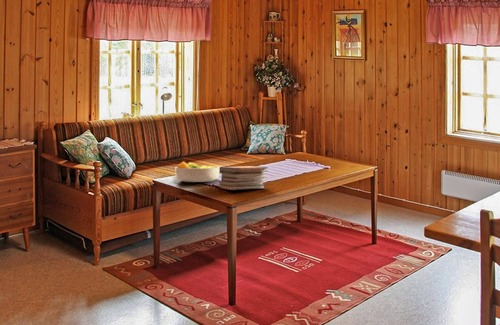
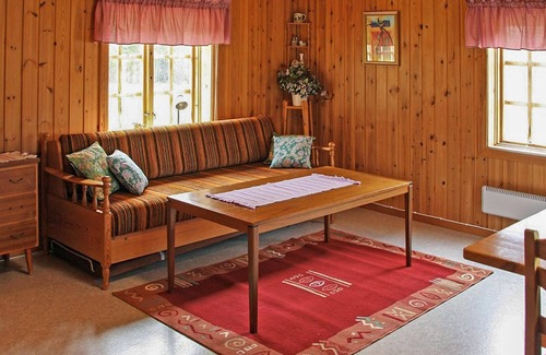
- fruit bowl (197, 170)
- book stack (243, 177)
